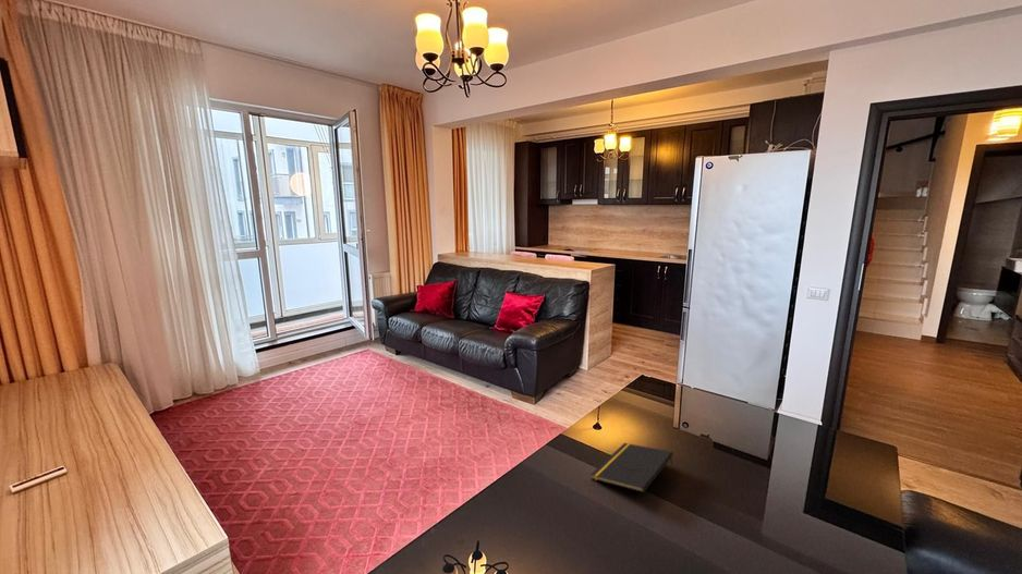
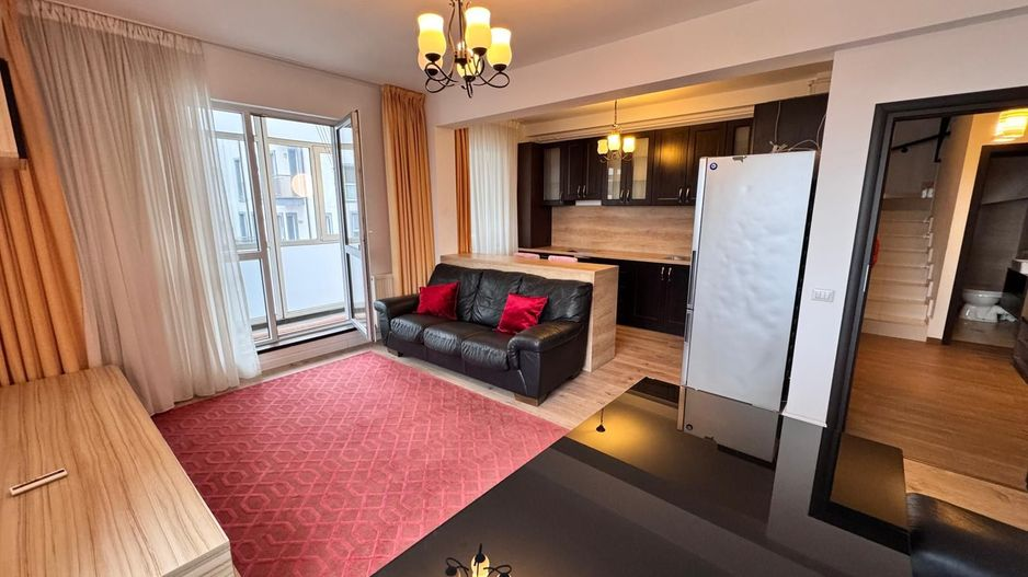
- notepad (632, 464)
